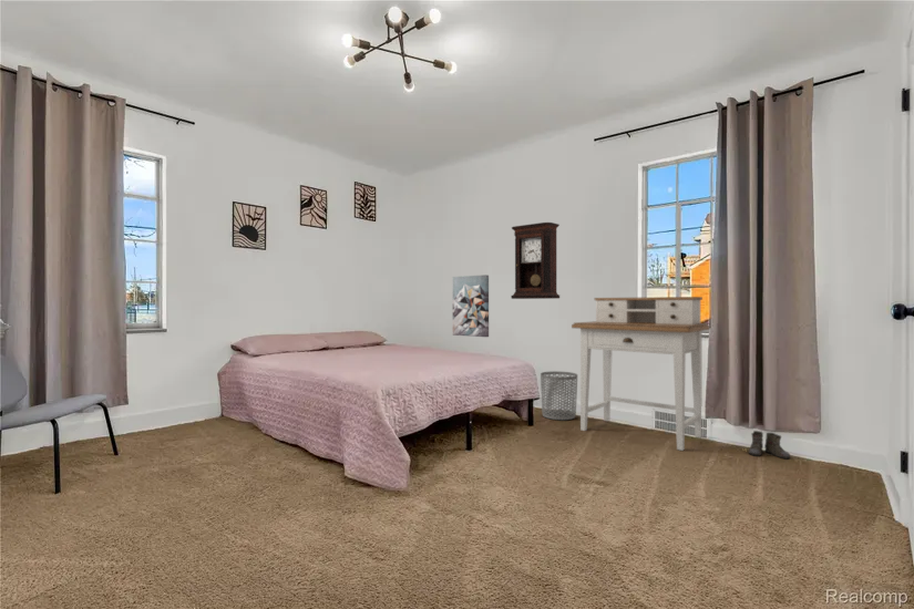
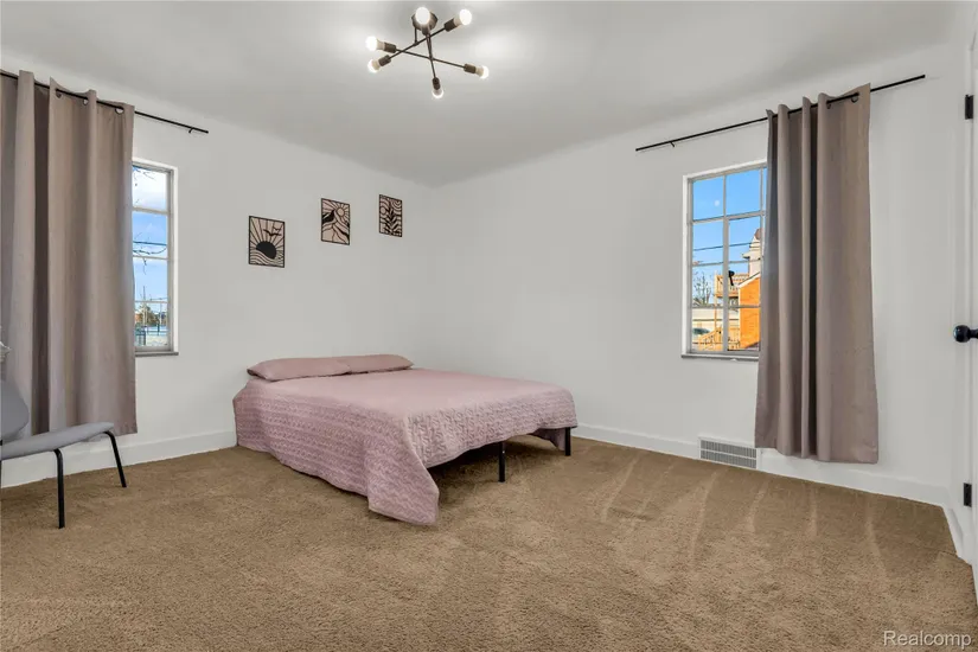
- desk (638, 351)
- boots (766, 443)
- pendulum clock (533, 261)
- wall art (470, 306)
- waste bin (558, 394)
